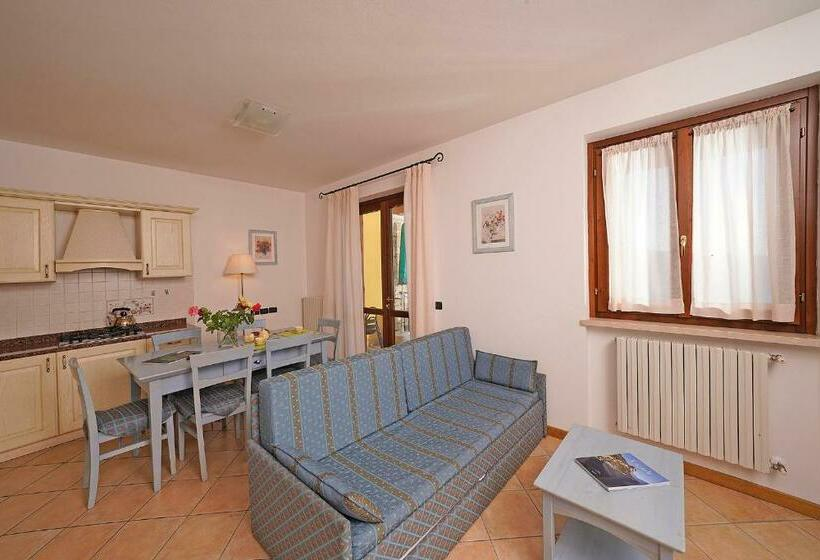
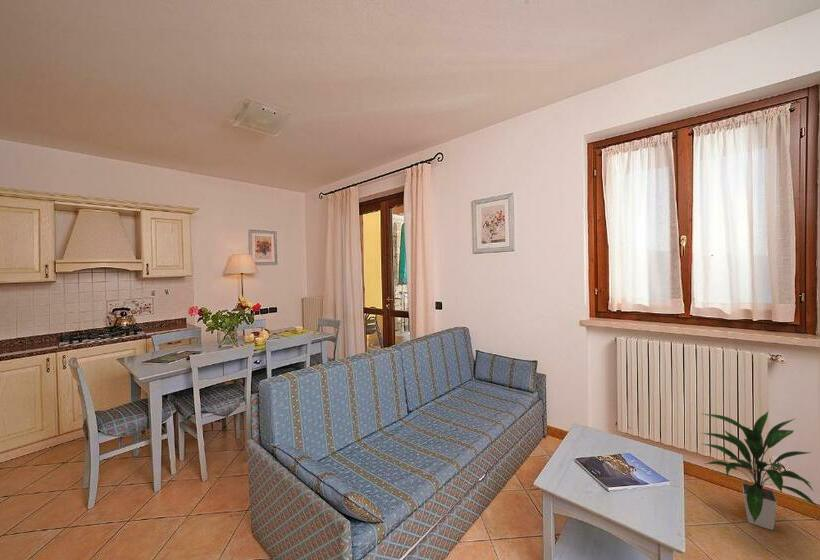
+ indoor plant (755, 466)
